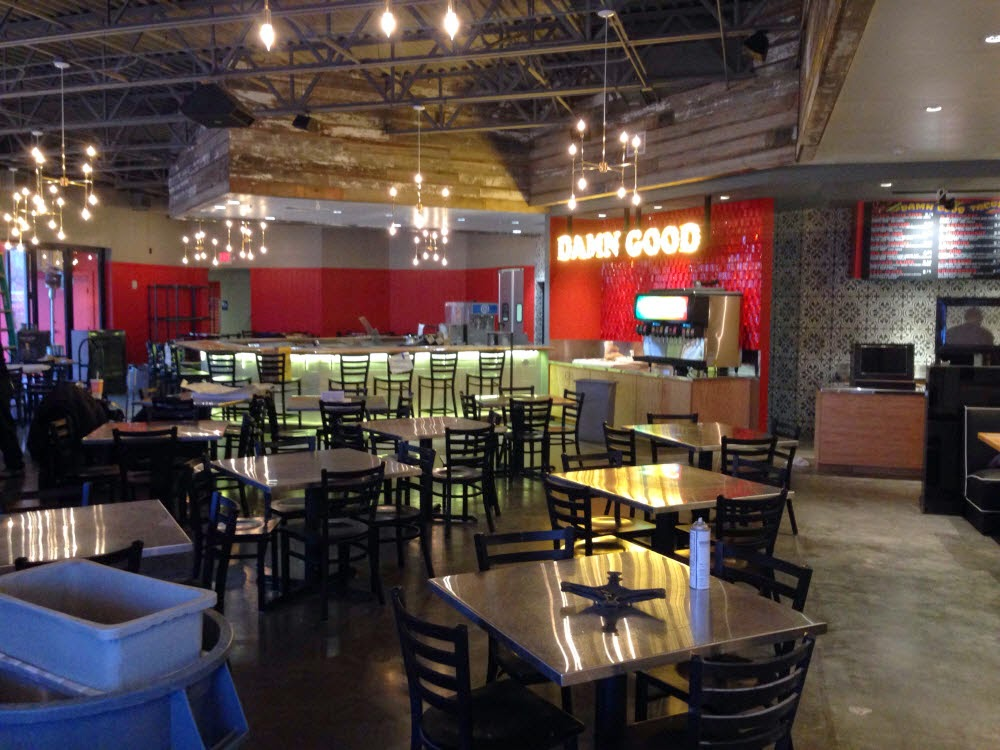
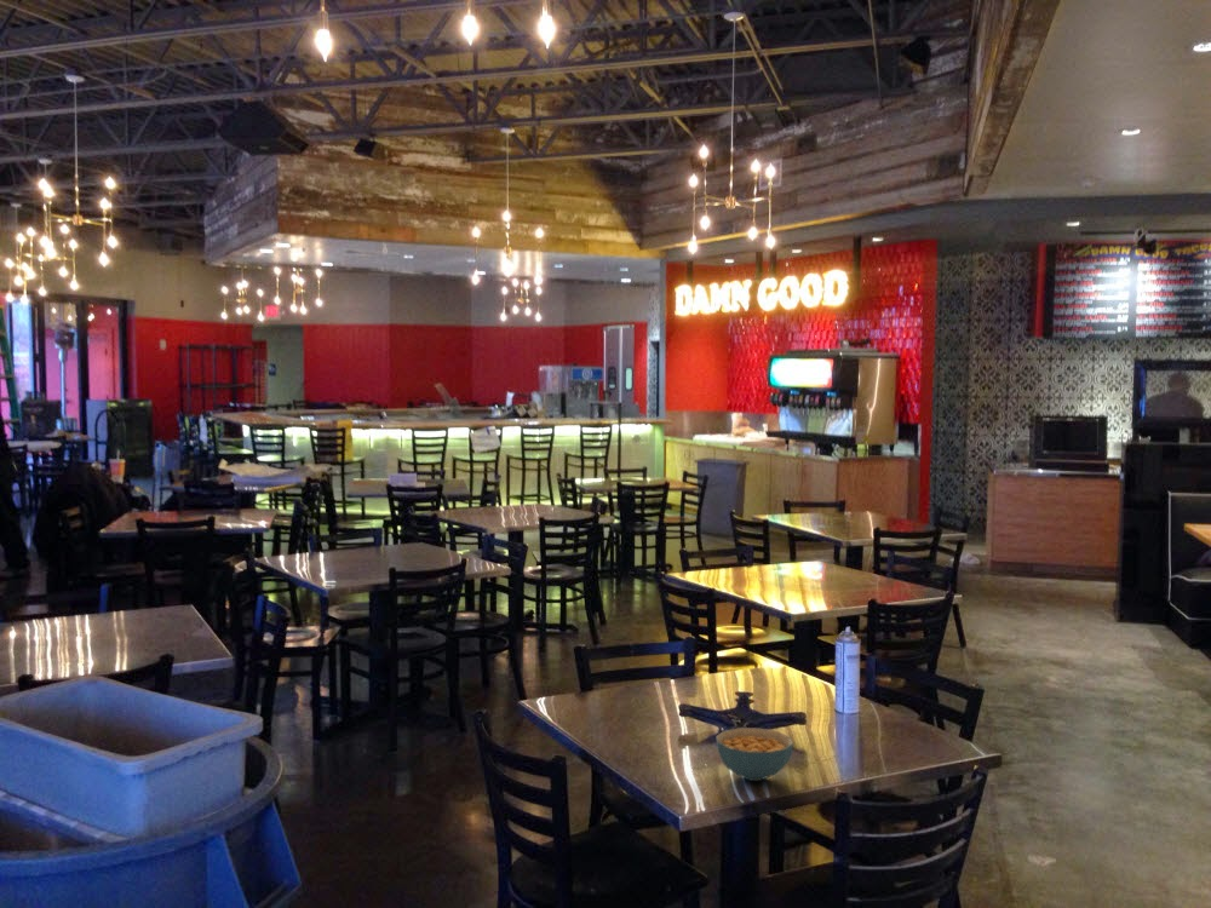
+ cereal bowl (753, 758)
